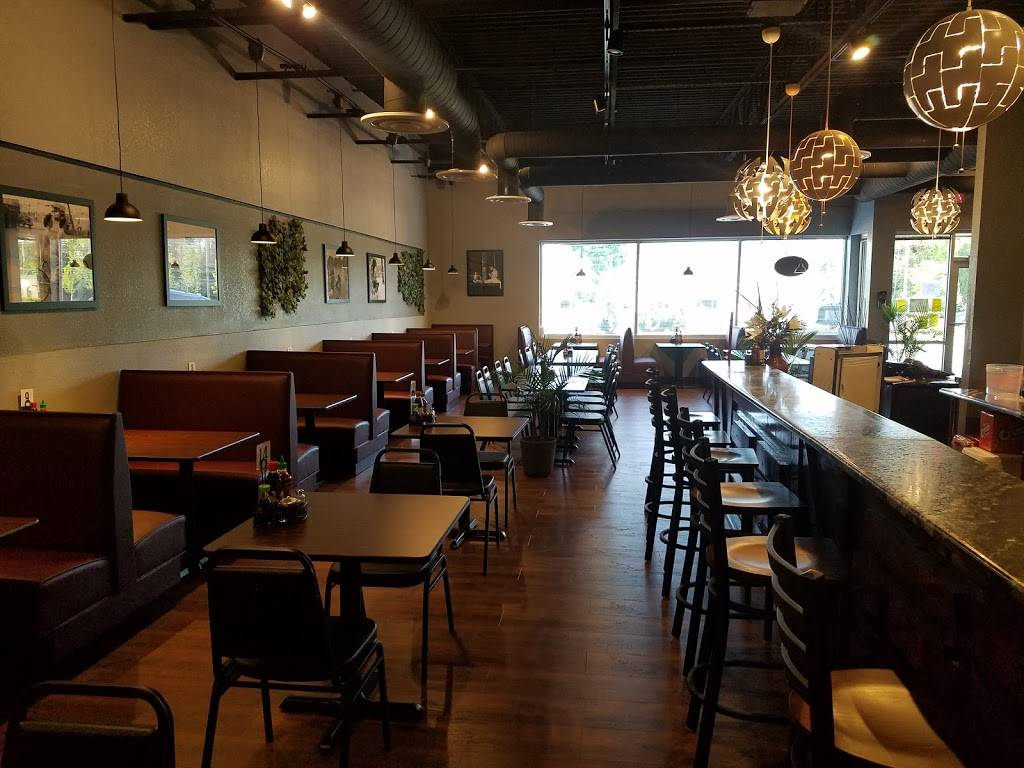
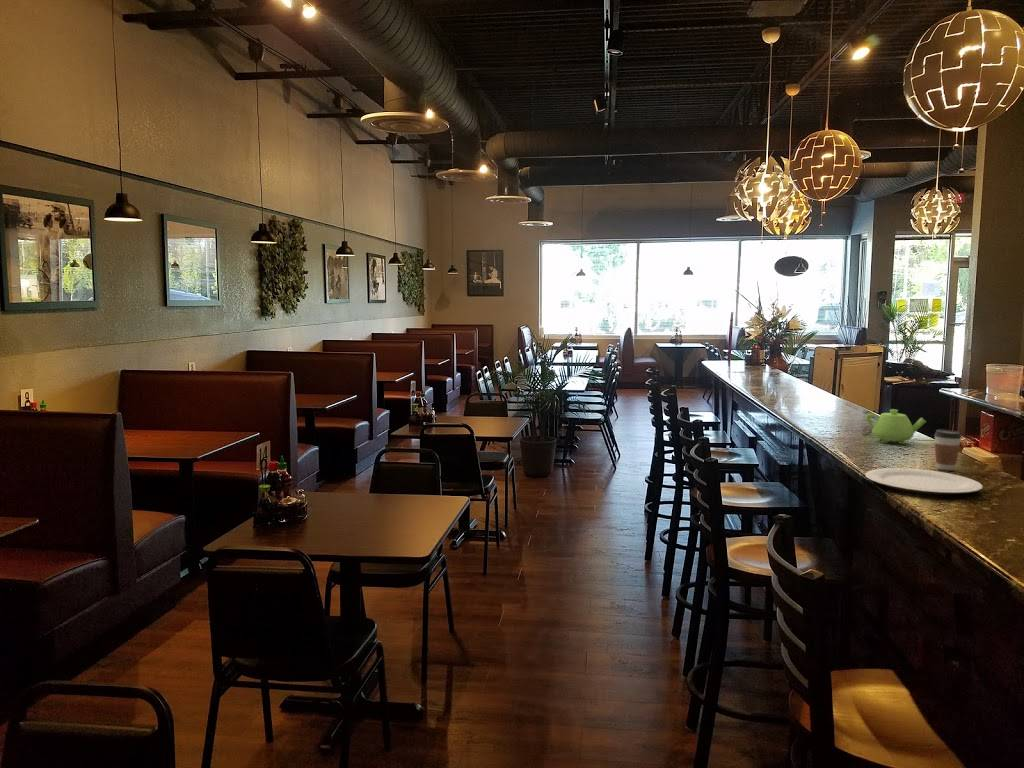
+ teapot (895, 425)
+ plate (921, 482)
+ coffee cup (946, 450)
